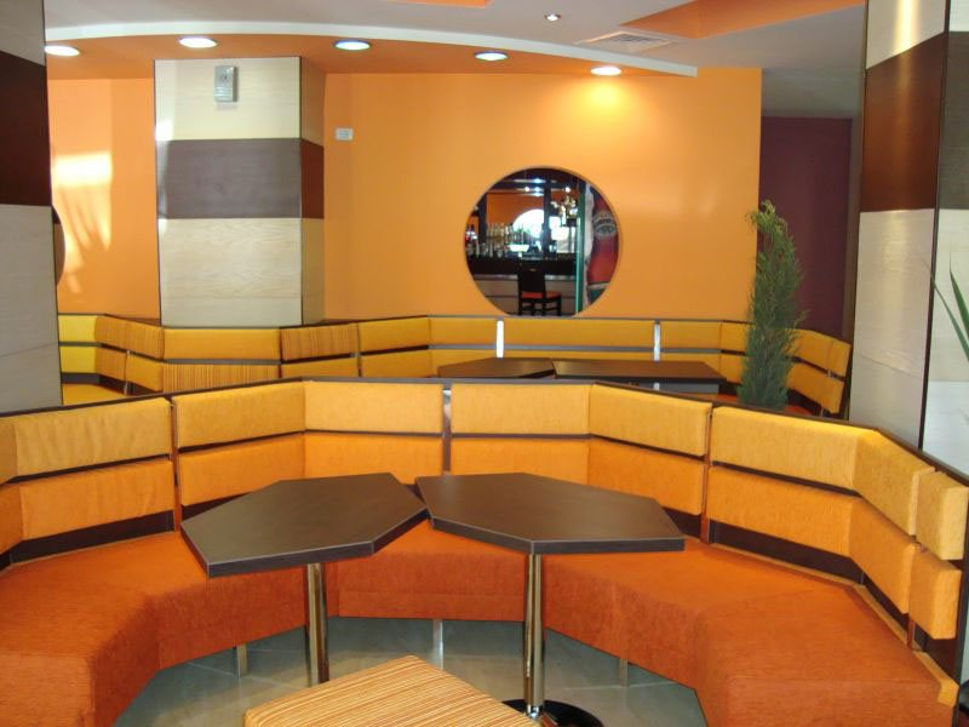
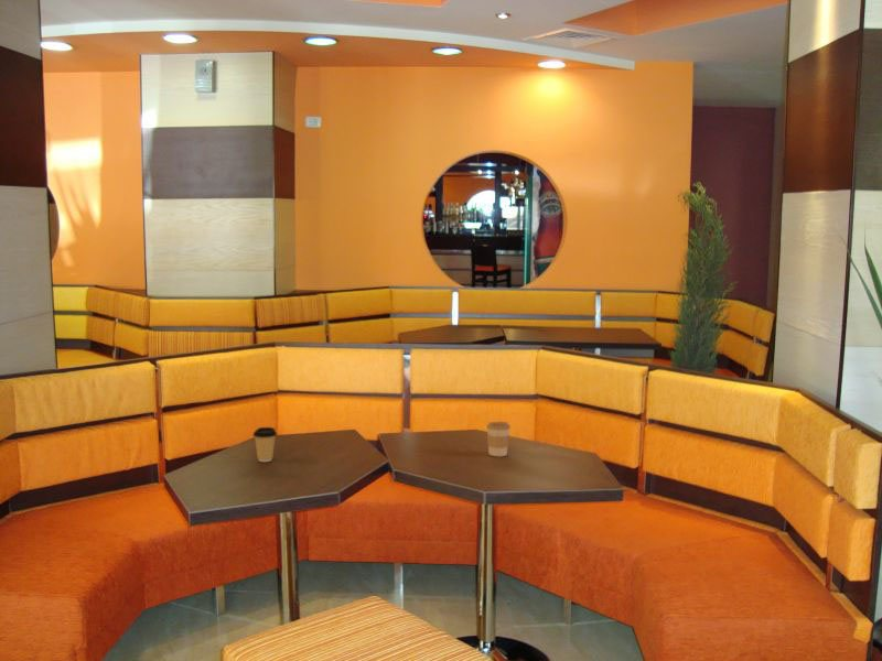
+ coffee cup (265, 444)
+ coffee cup (497, 437)
